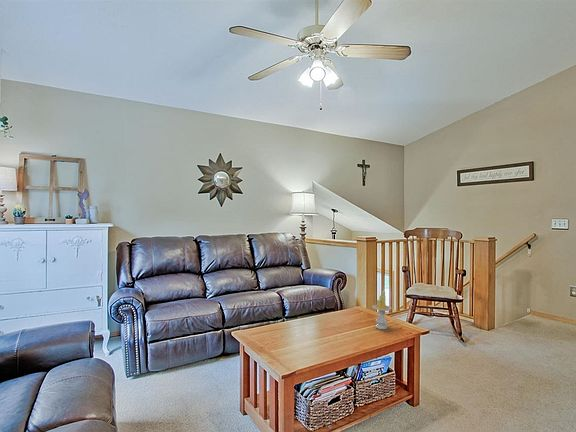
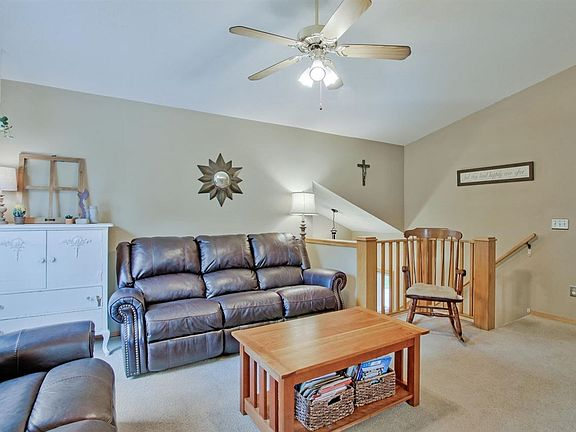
- candle (381, 308)
